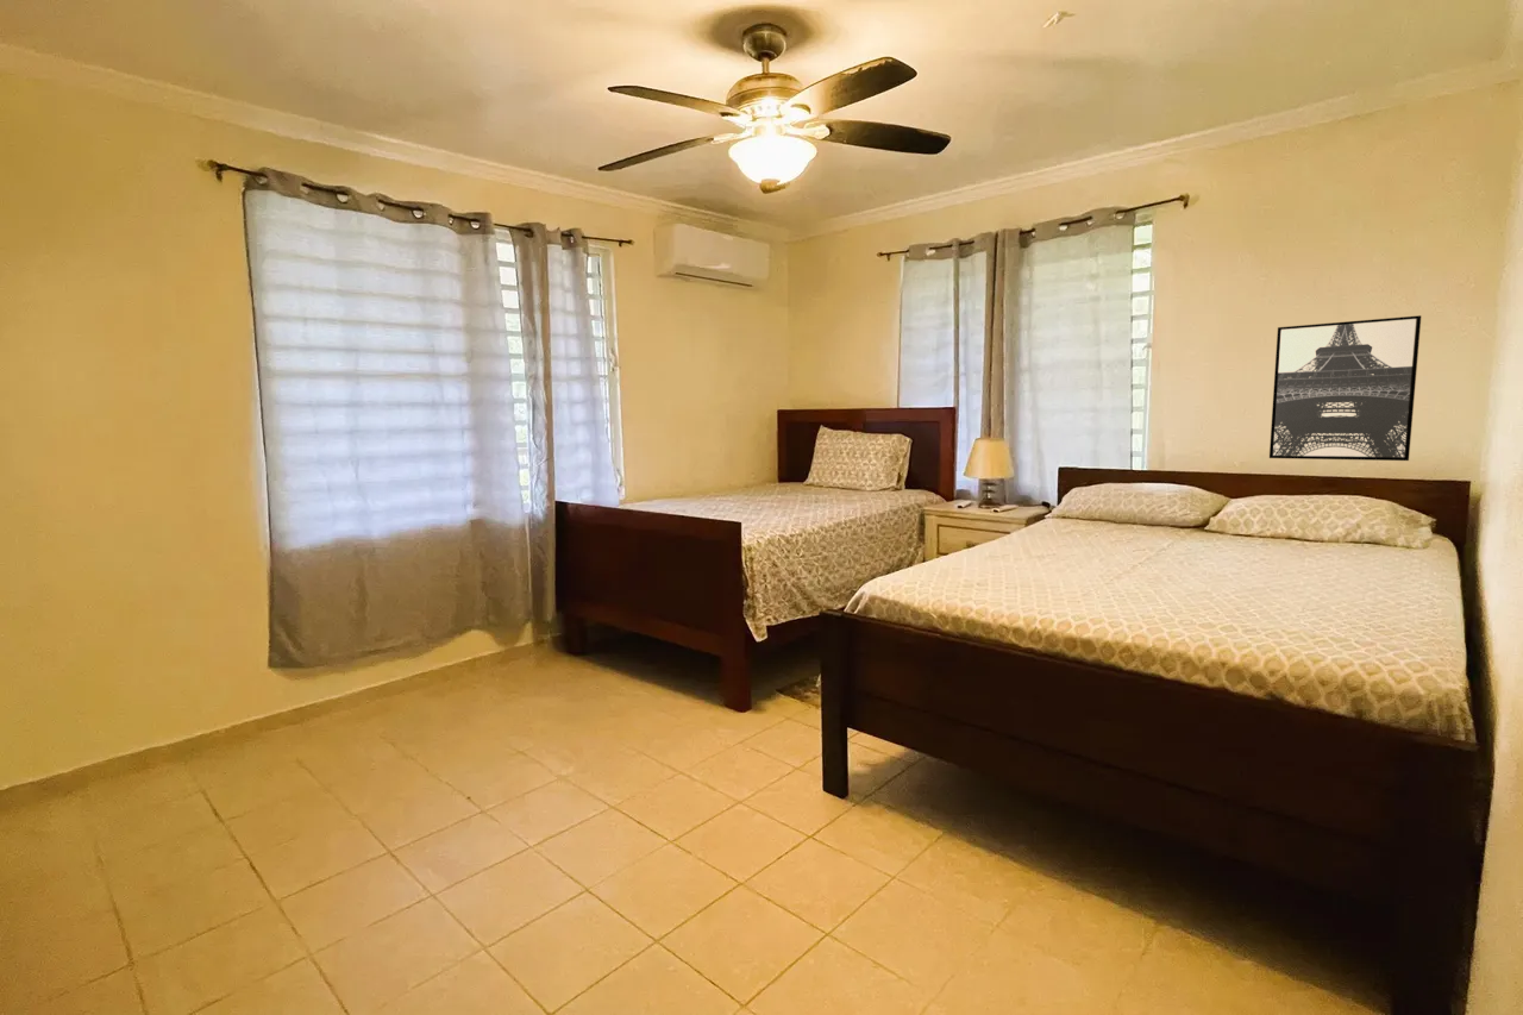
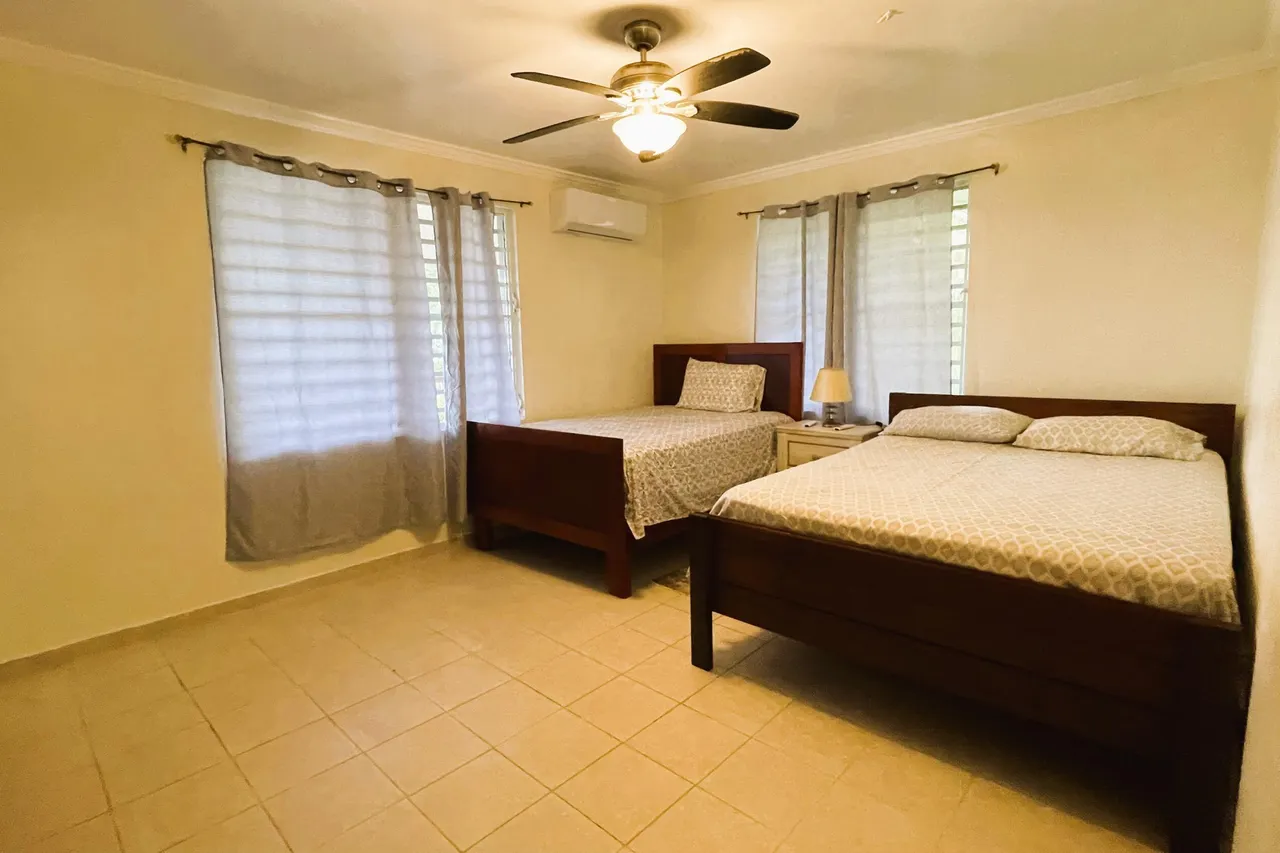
- wall art (1340, 390)
